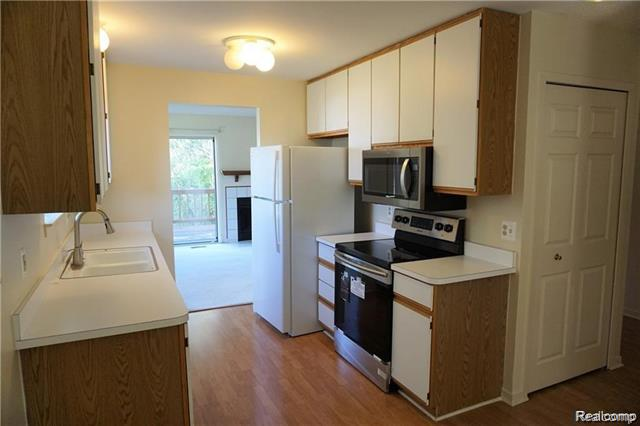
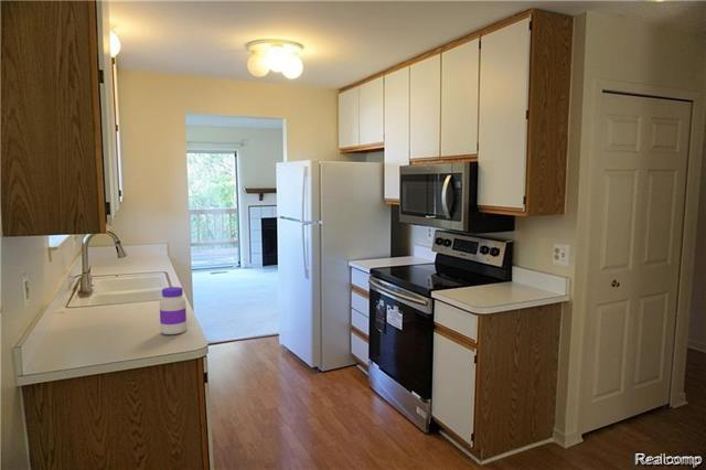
+ jar (172, 310)
